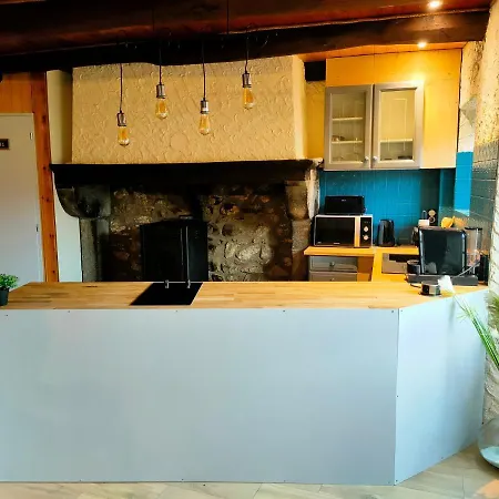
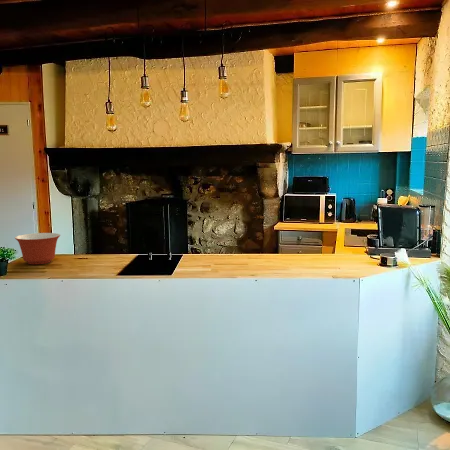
+ mixing bowl (38, 249)
